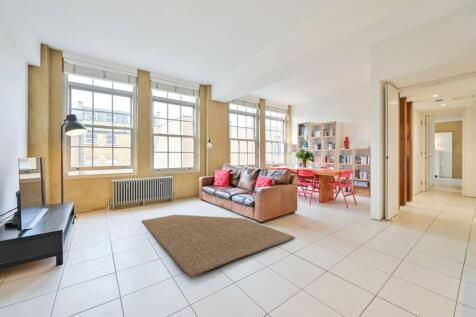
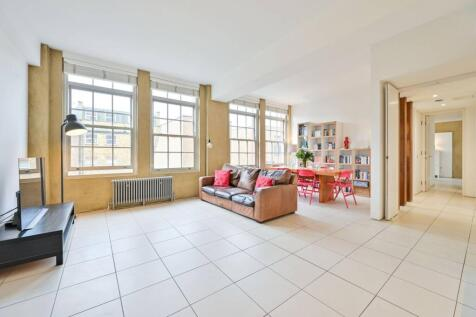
- rug (208, 228)
